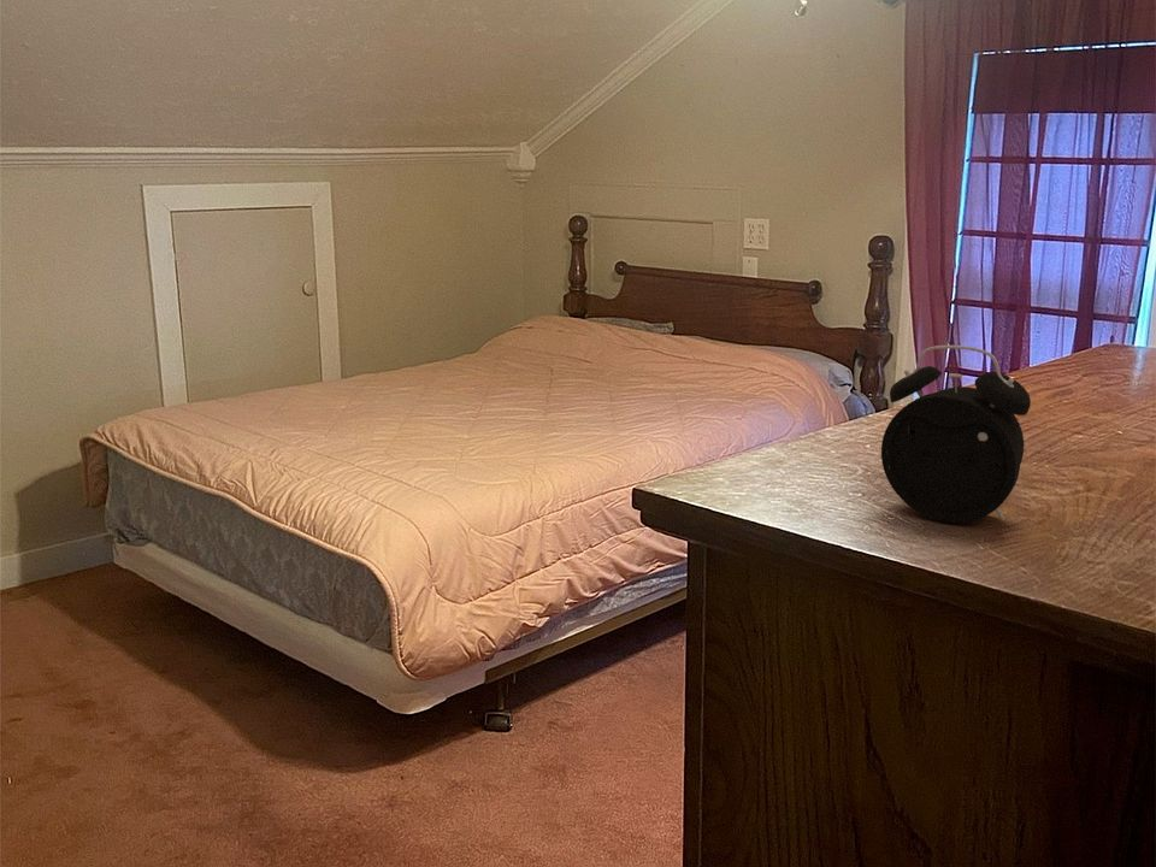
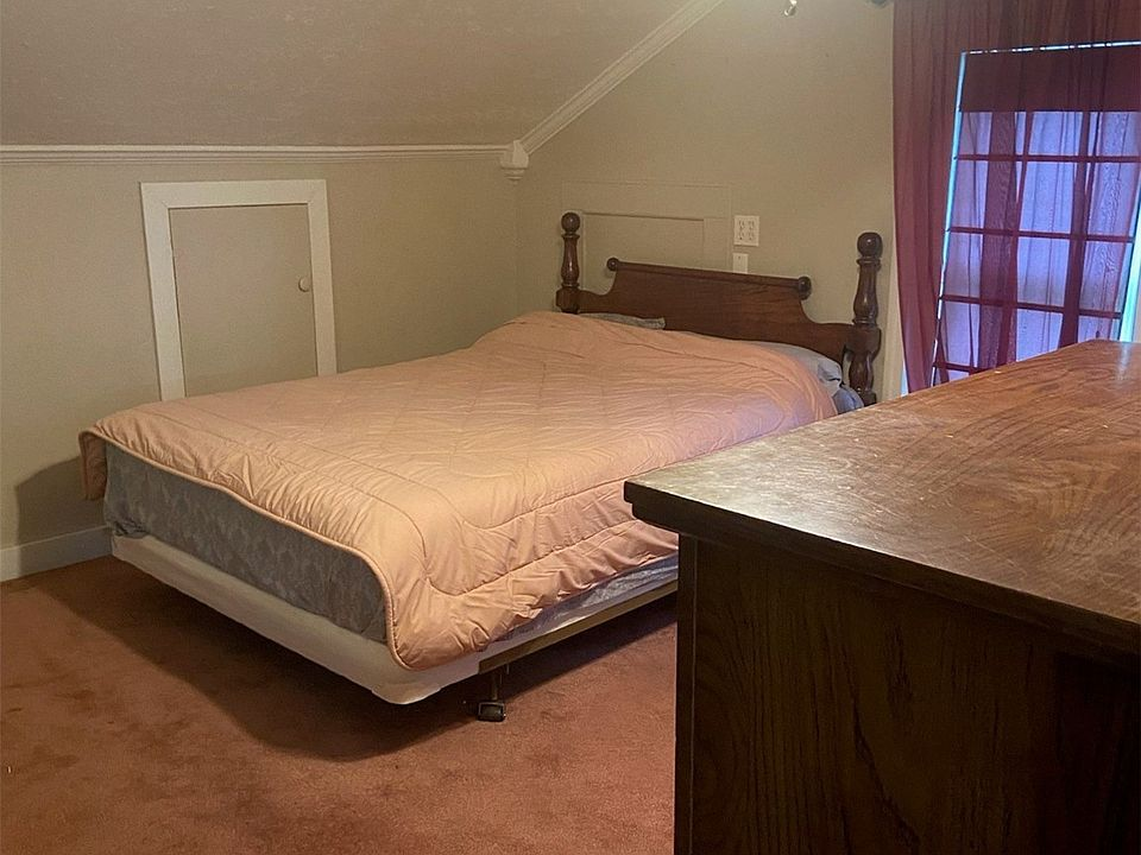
- alarm clock (957, 431)
